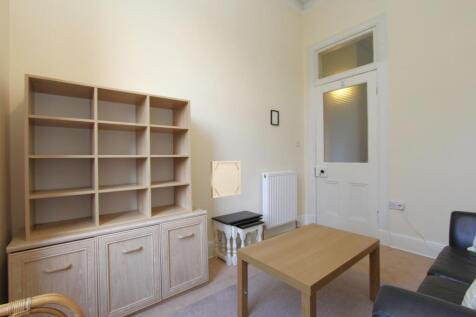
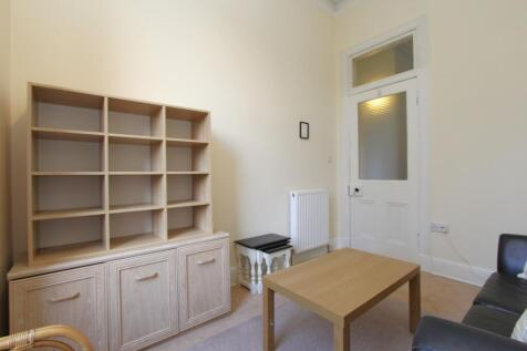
- wall art (226, 178)
